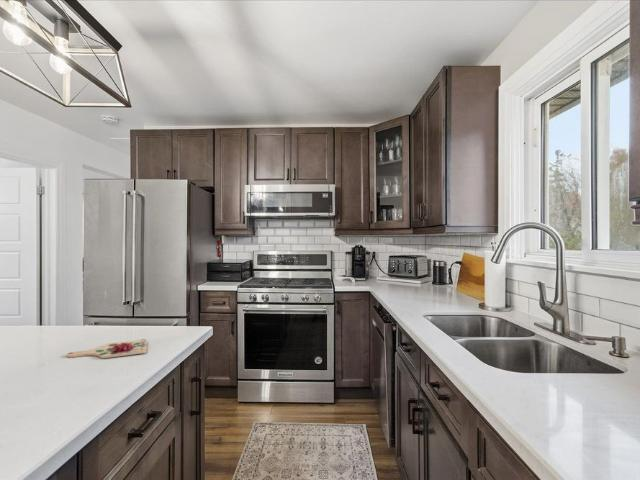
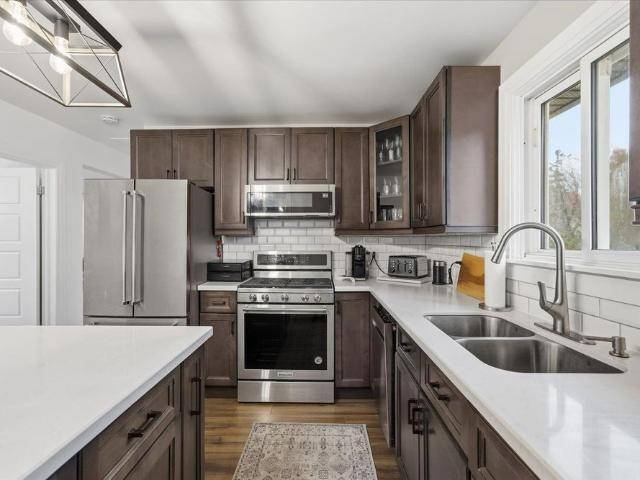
- cutting board (108, 347)
